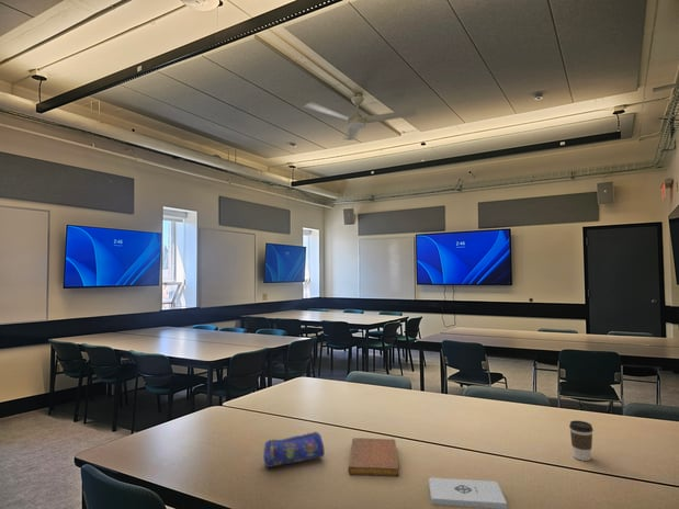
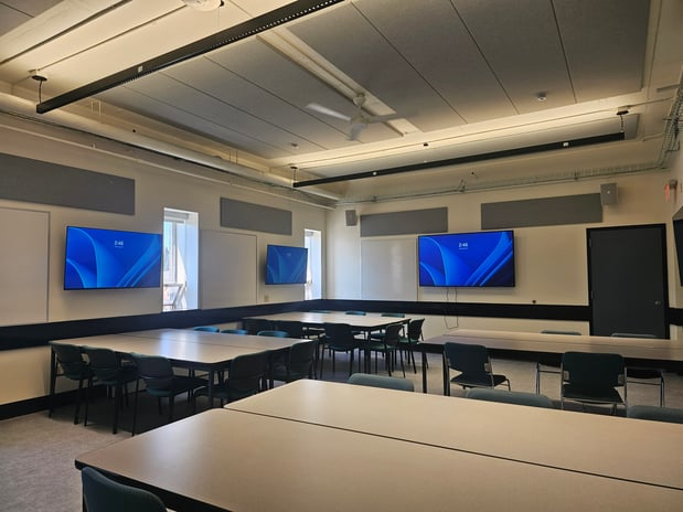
- pencil case (294, 448)
- notepad (465, 491)
- coffee cup (581, 440)
- notebook (373, 455)
